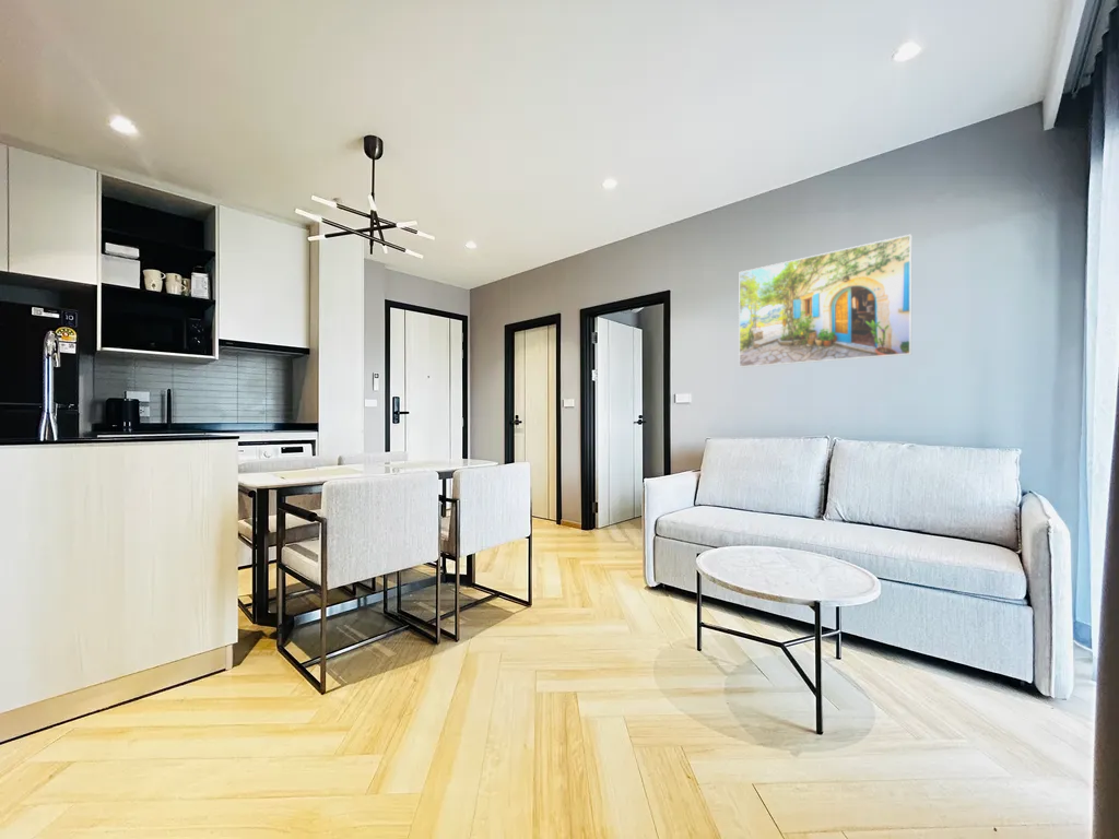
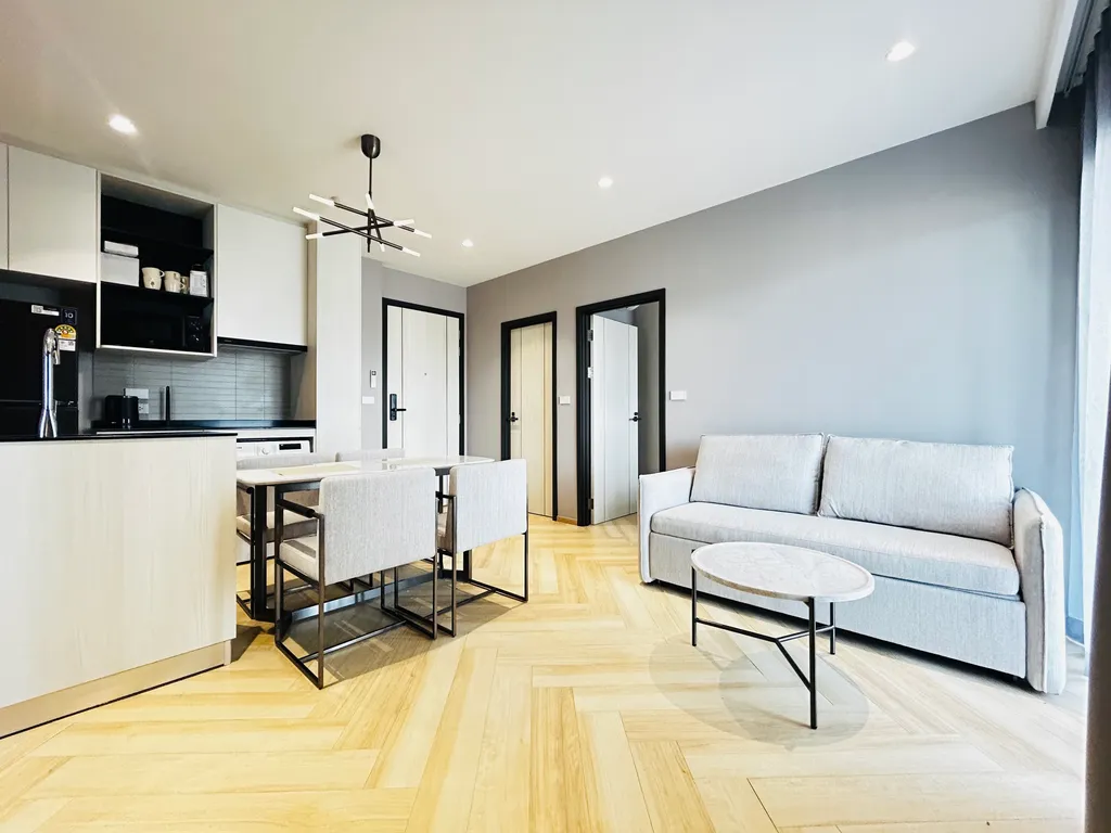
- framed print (815, 308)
